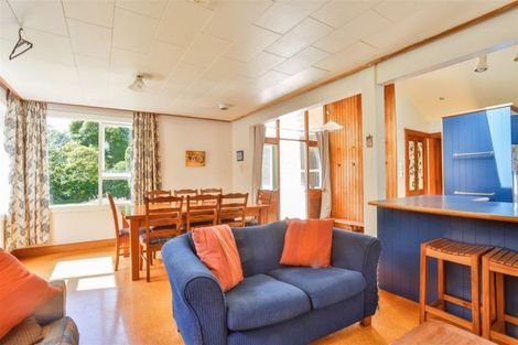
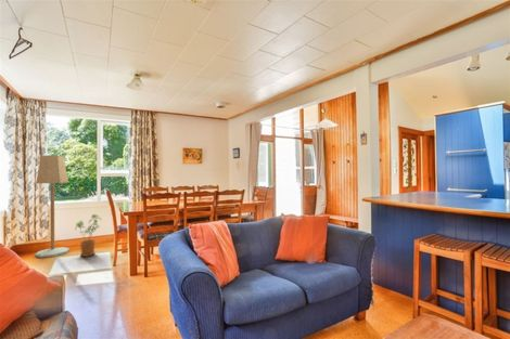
+ floor lamp (52, 204)
+ house plant (89, 235)
